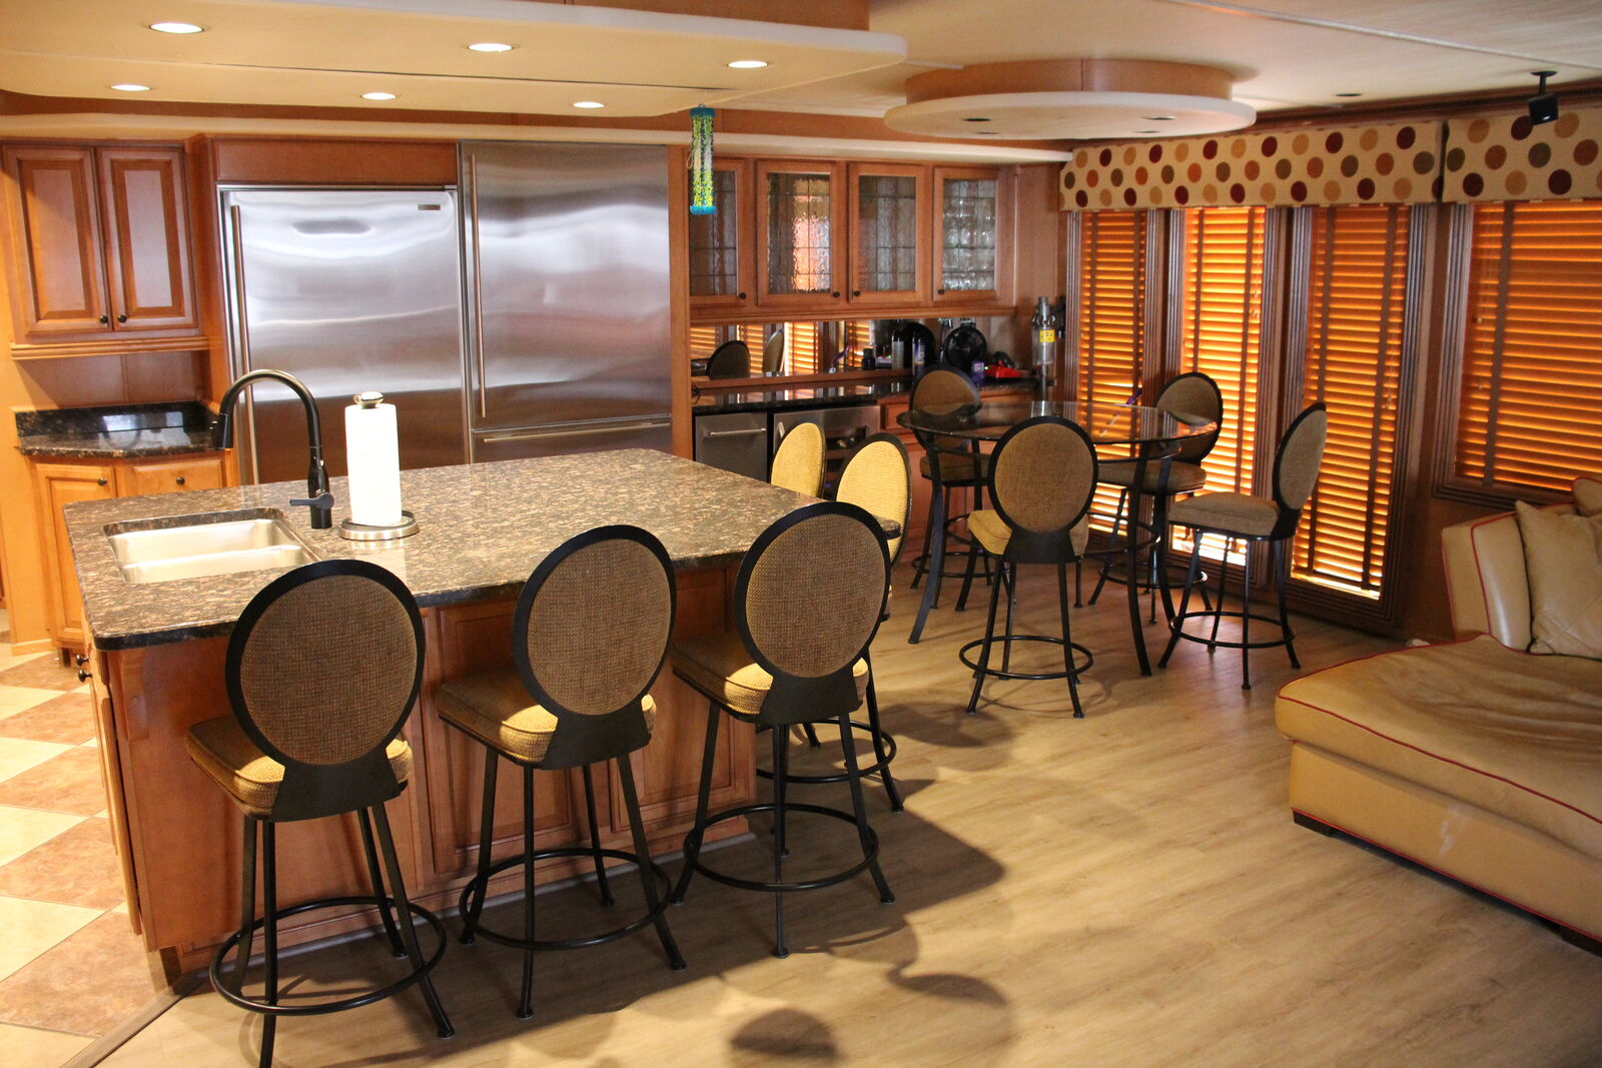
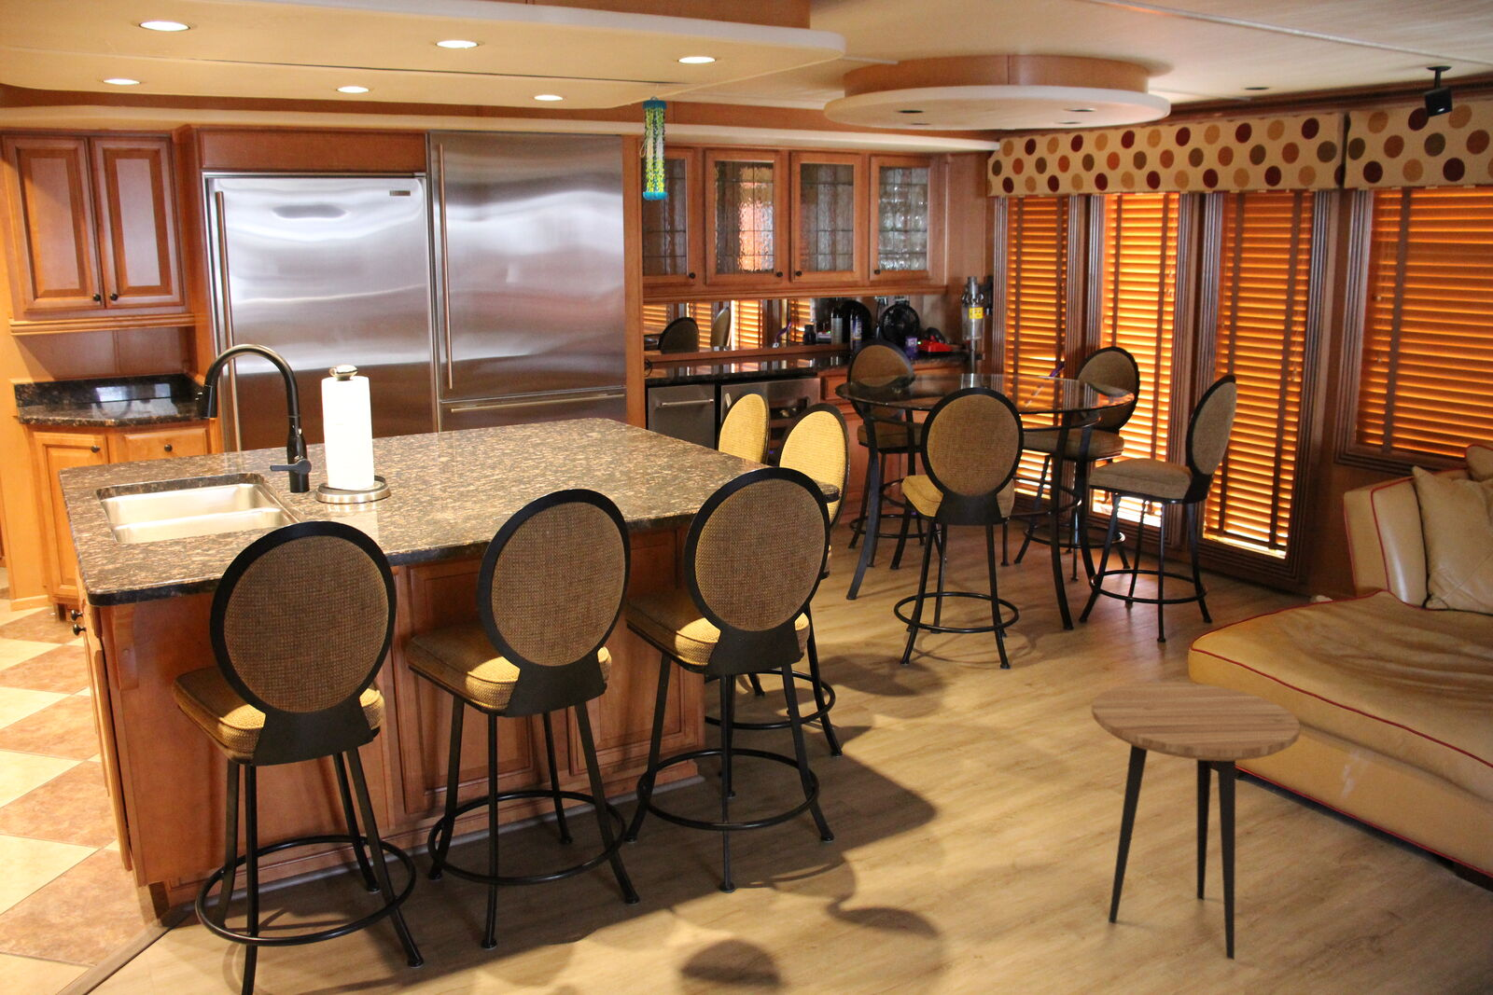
+ side table (1198, 821)
